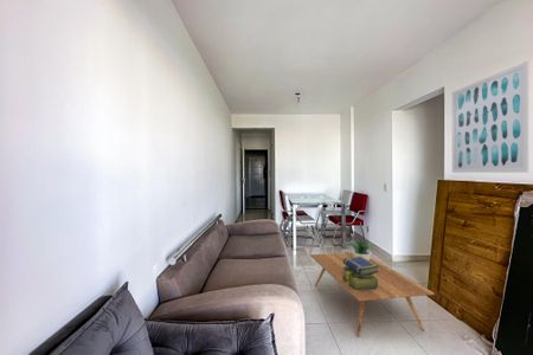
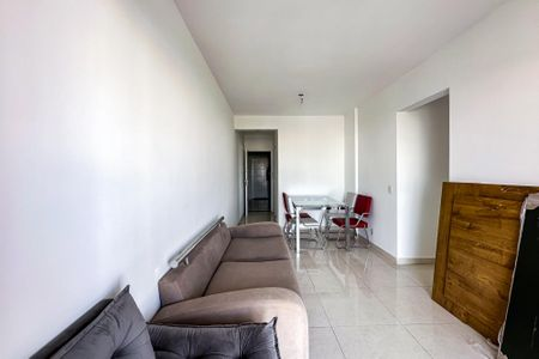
- wall art (483, 125)
- stack of books (360, 271)
- coffee table (361, 290)
- potted plant (359, 253)
